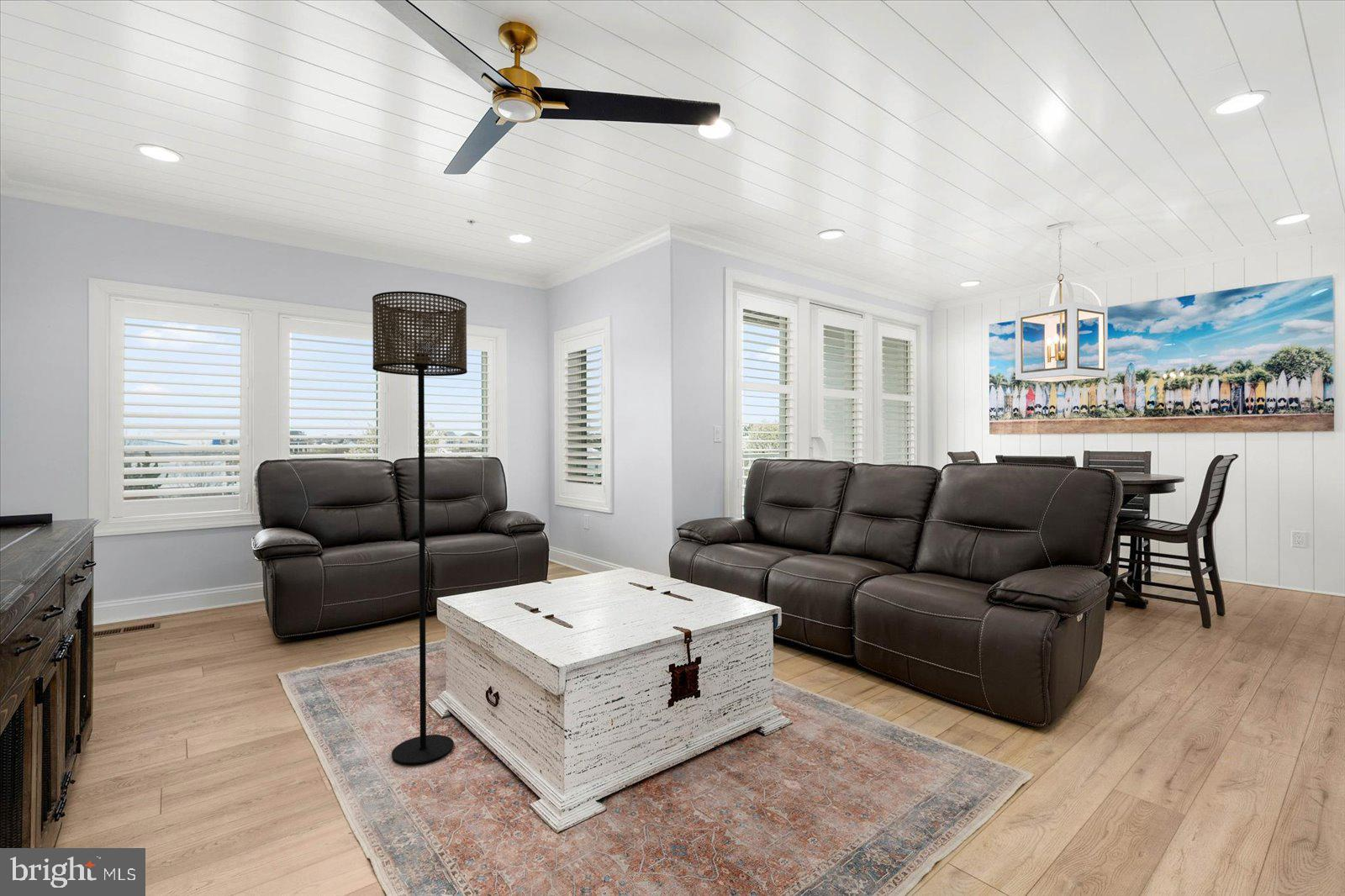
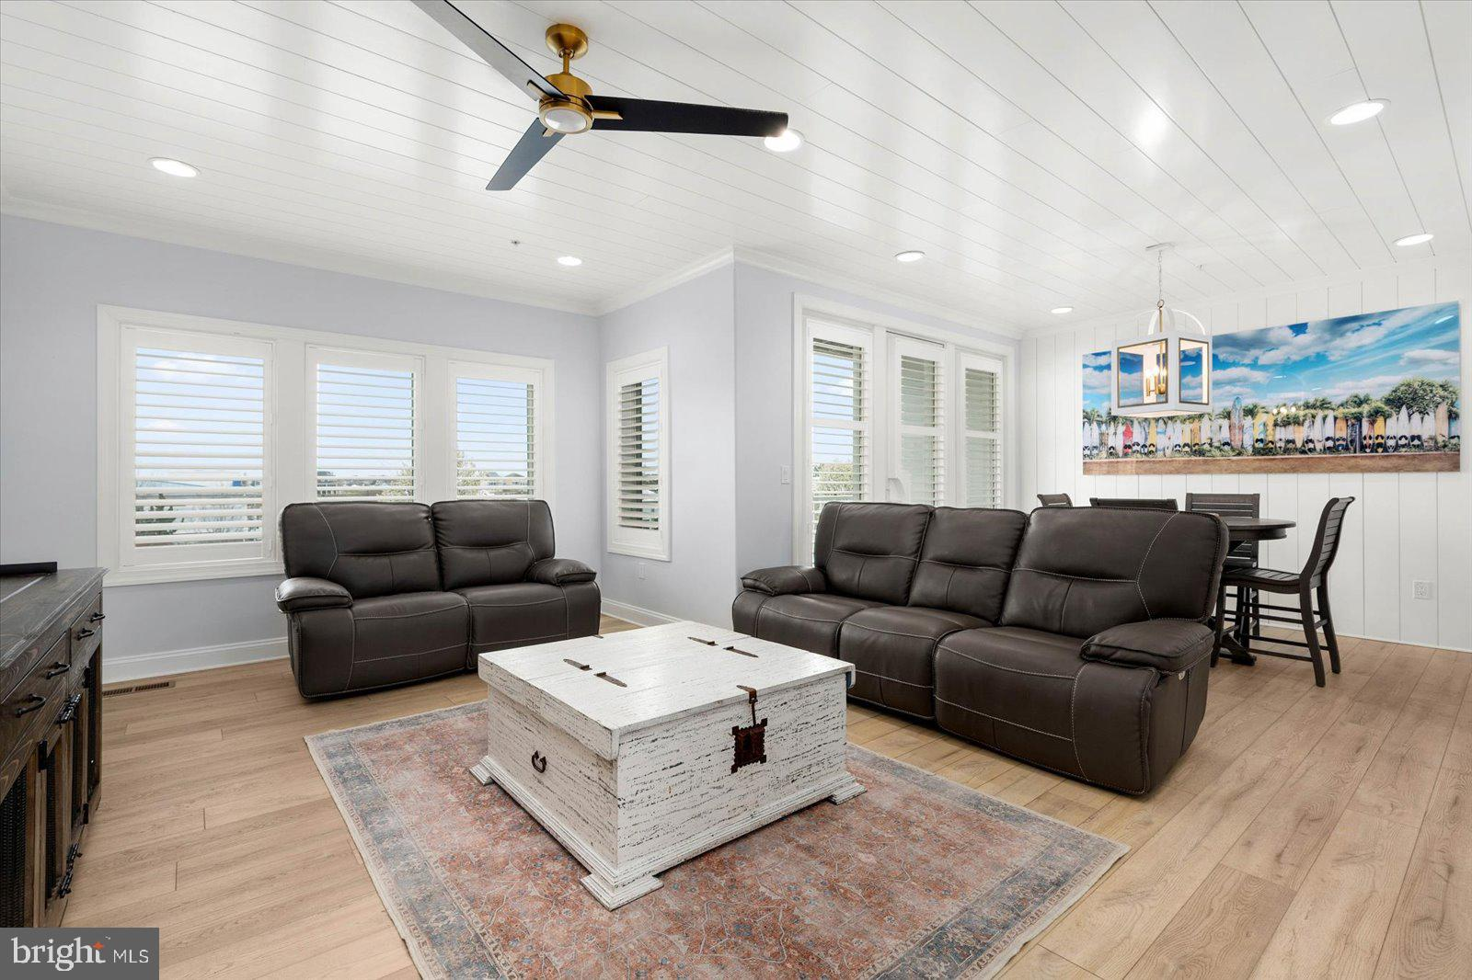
- floor lamp (421, 525)
